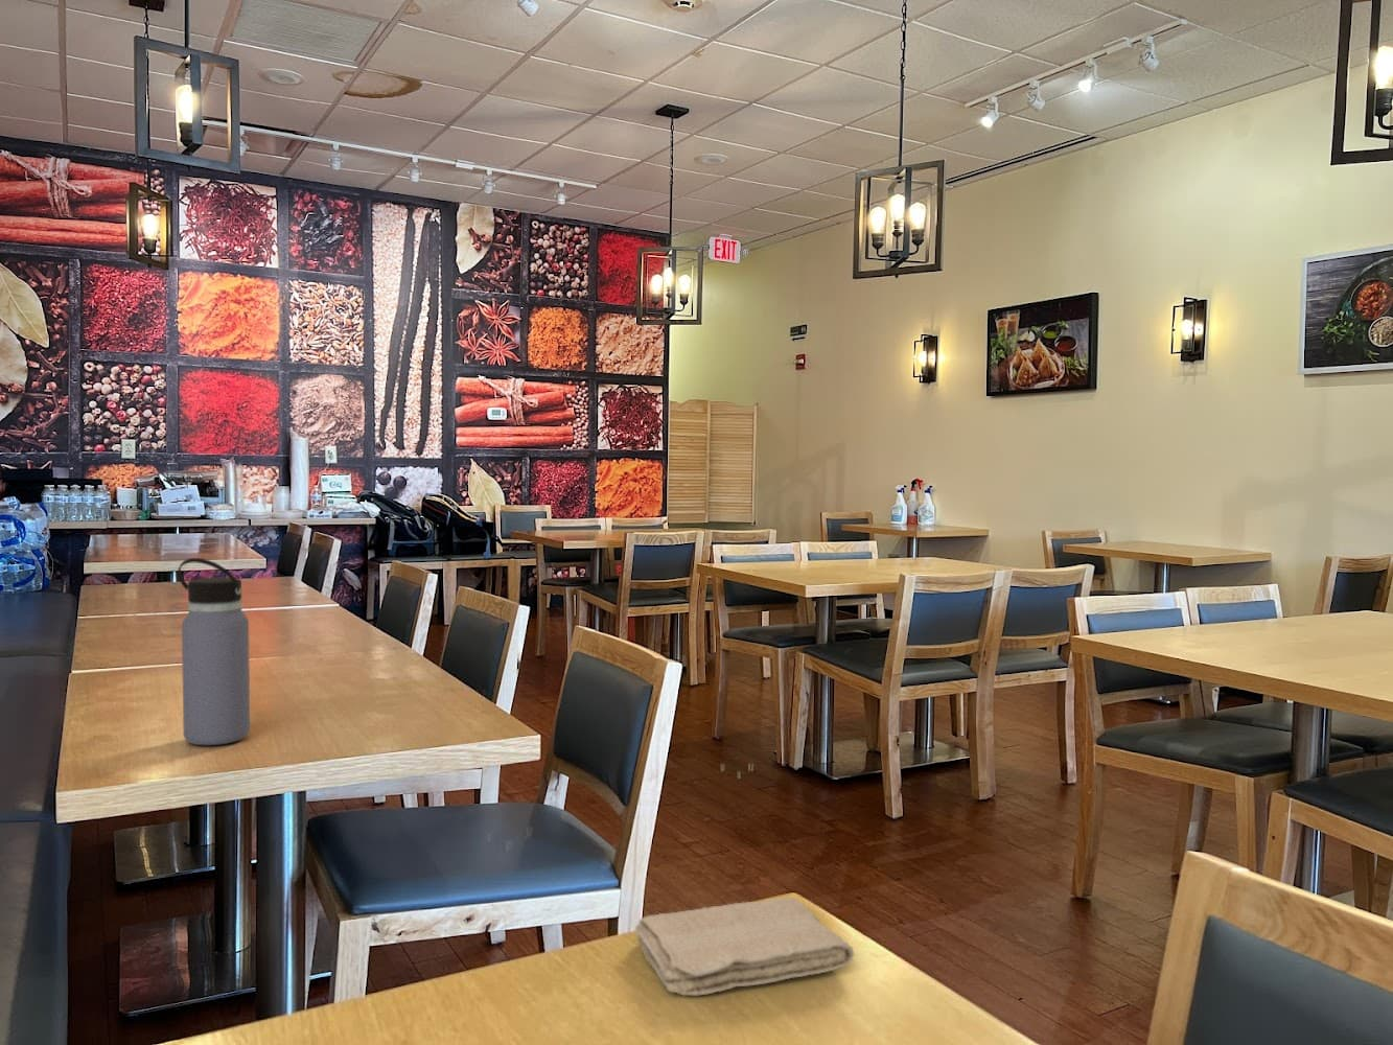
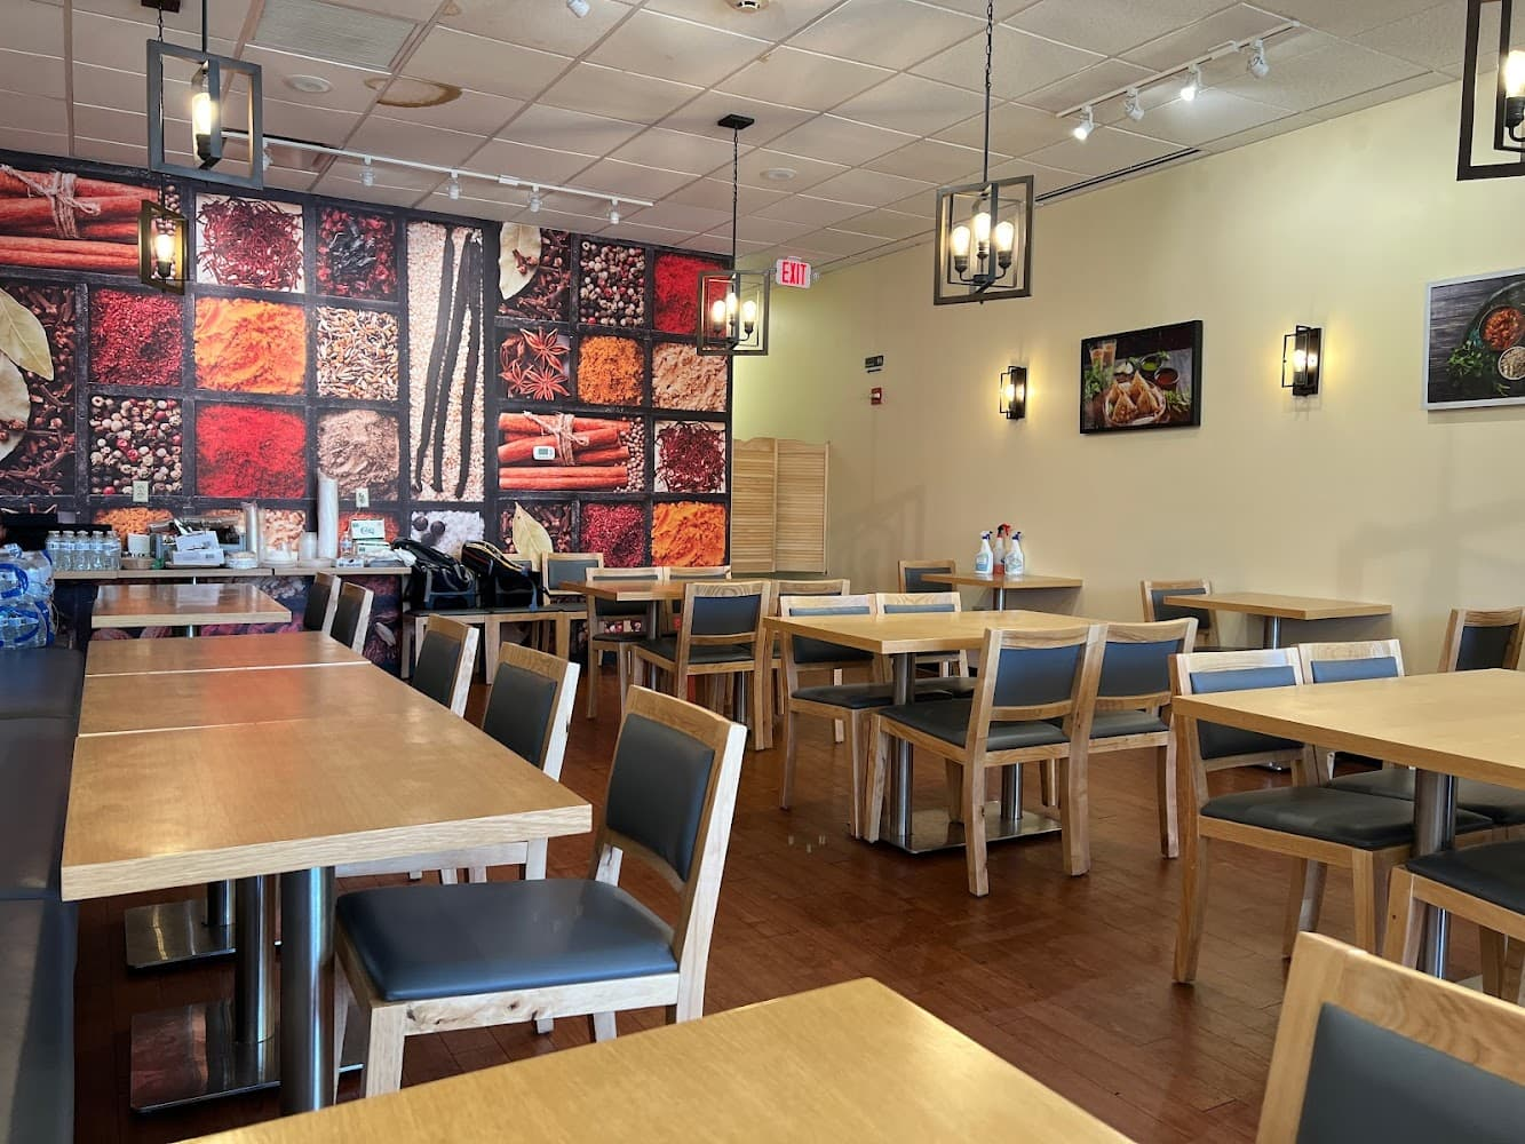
- washcloth (739, 940)
- water bottle (214, 648)
